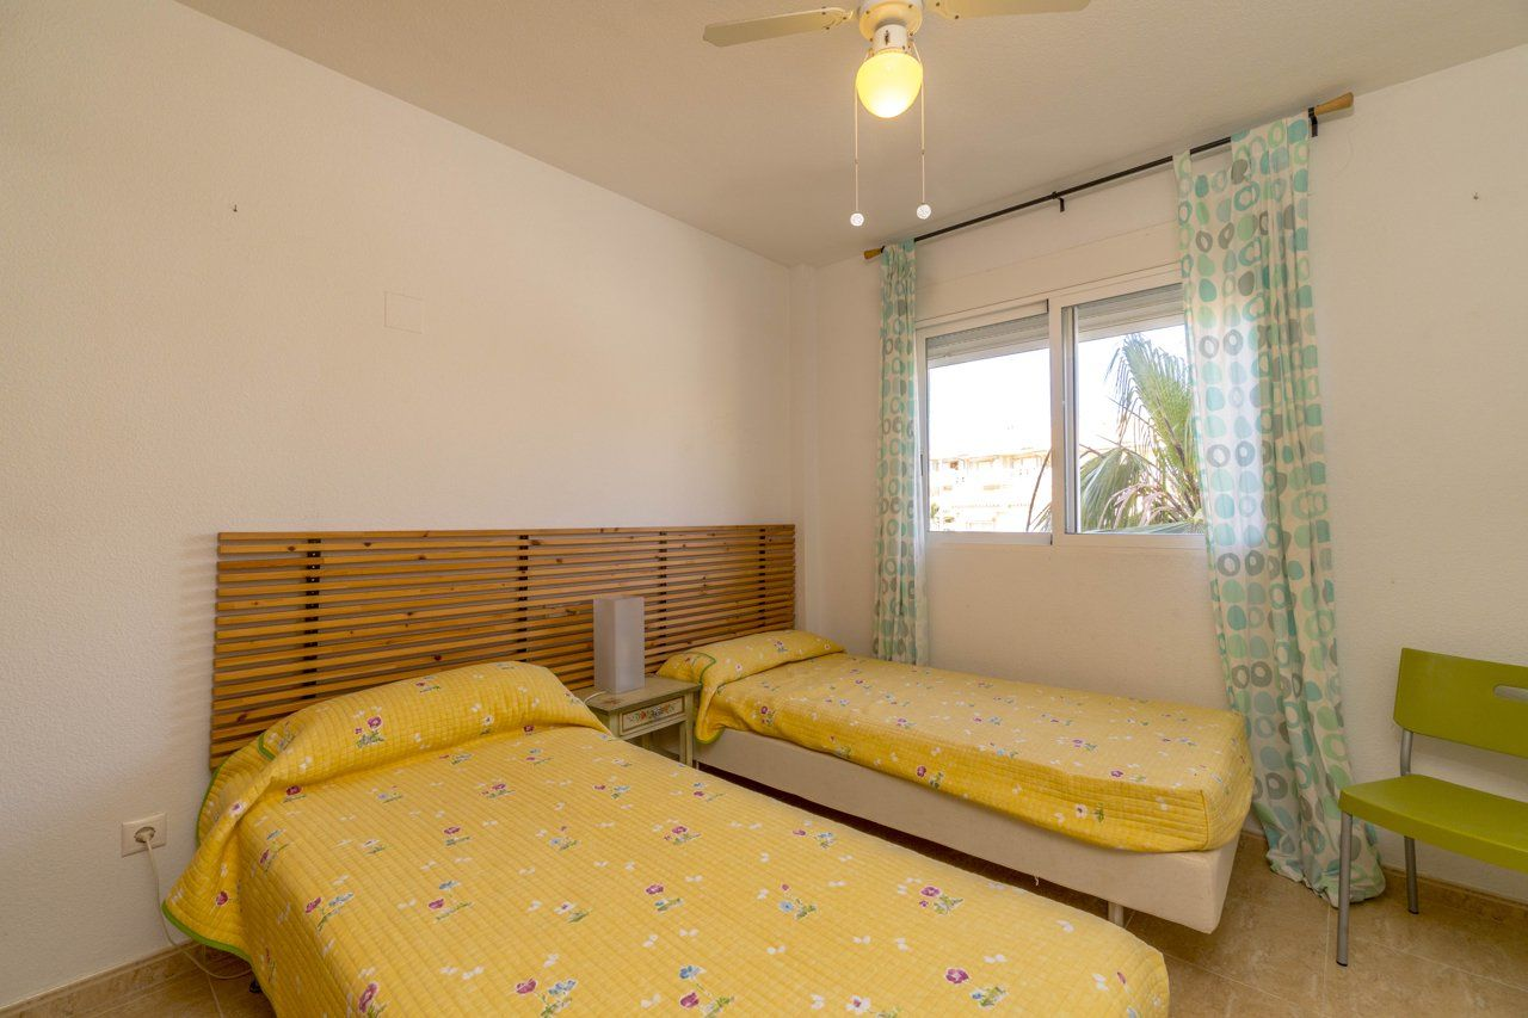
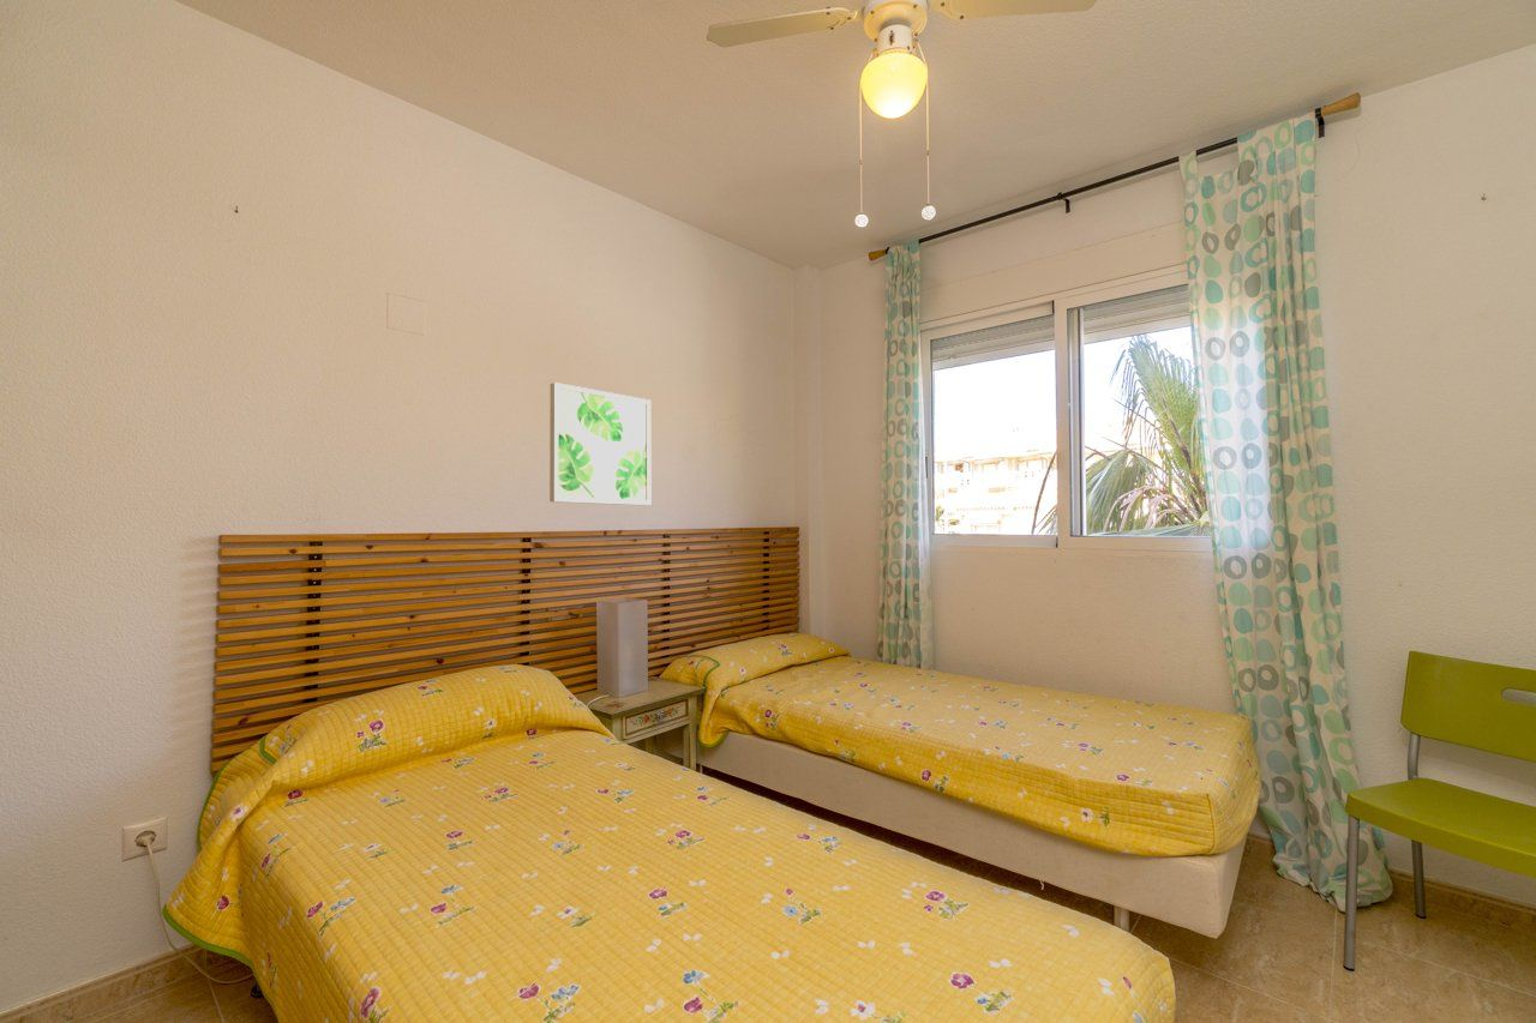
+ wall art (602, 447)
